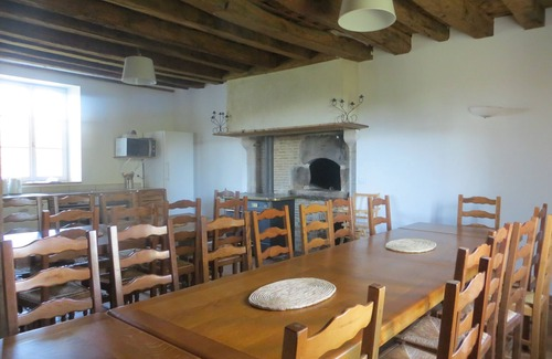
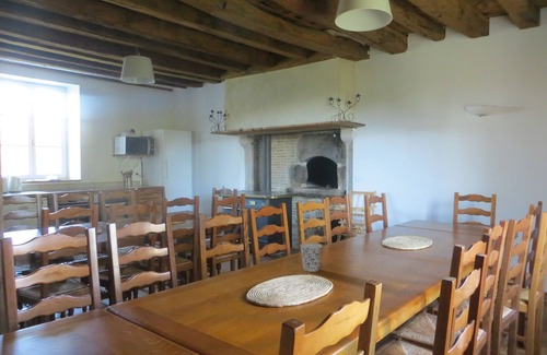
+ cup (311, 257)
